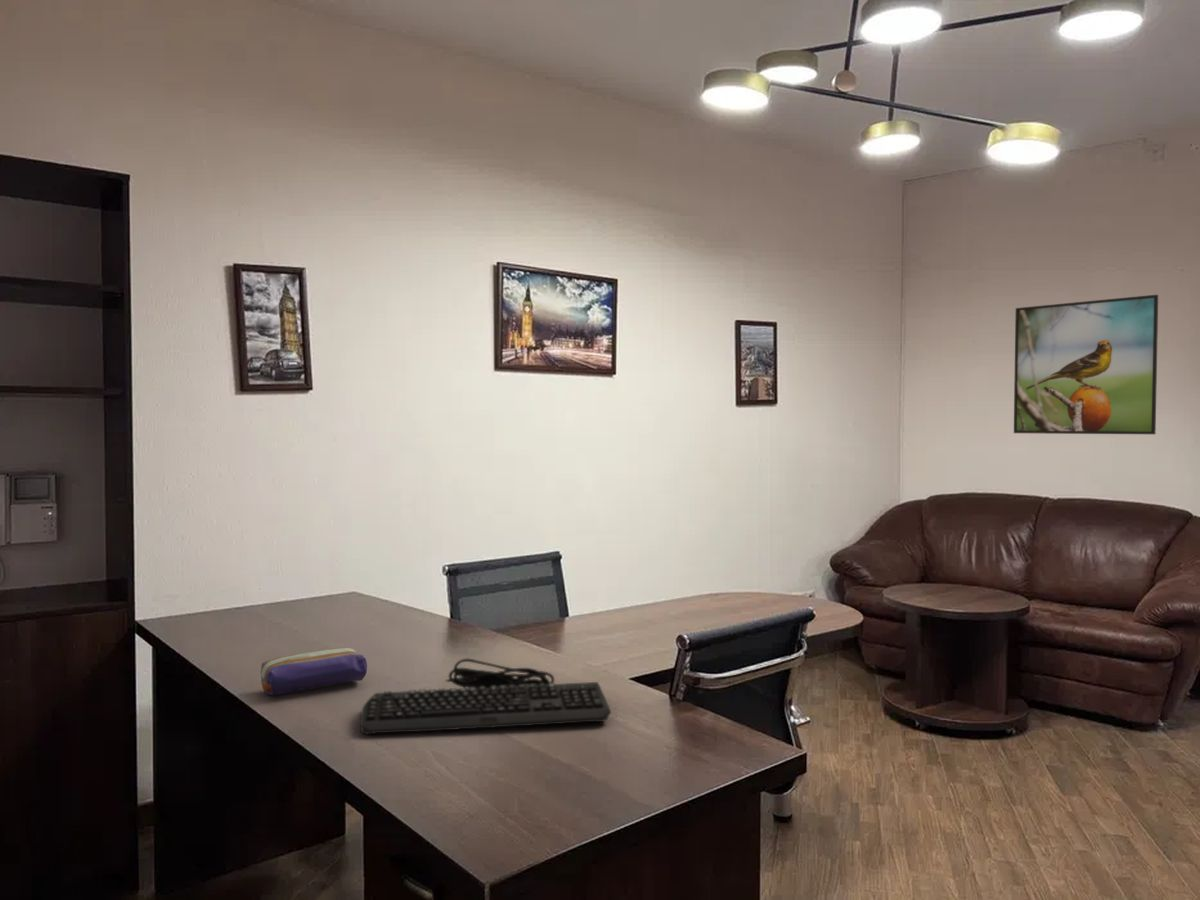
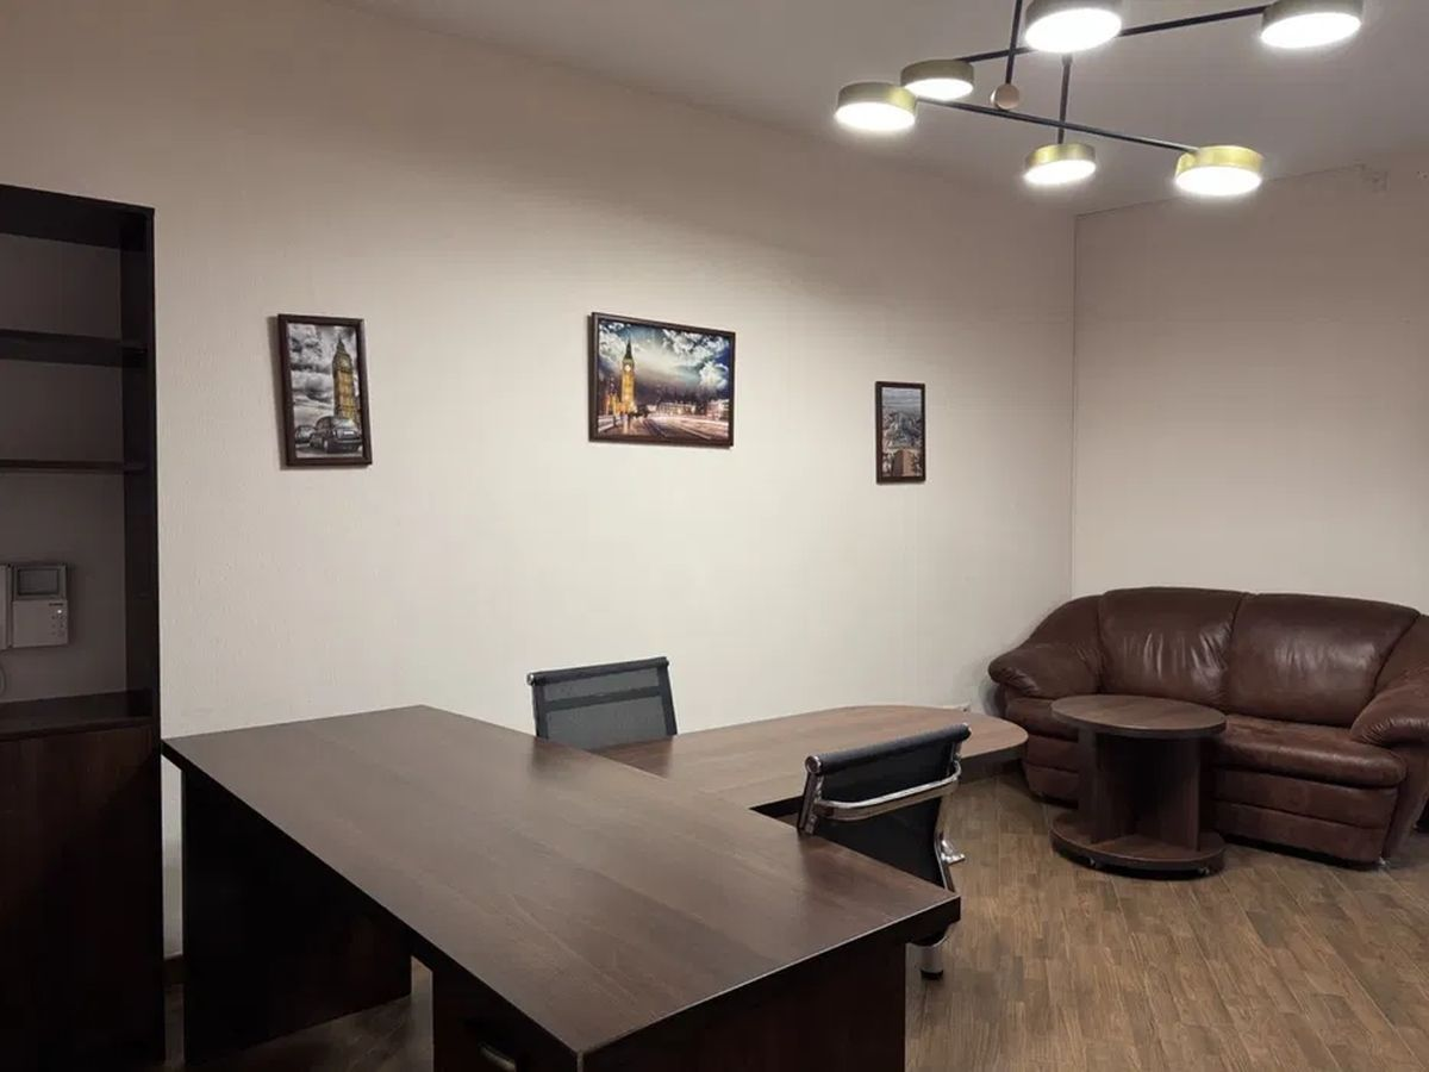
- pencil case (315, 670)
- keyboard (485, 688)
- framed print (1081, 367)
